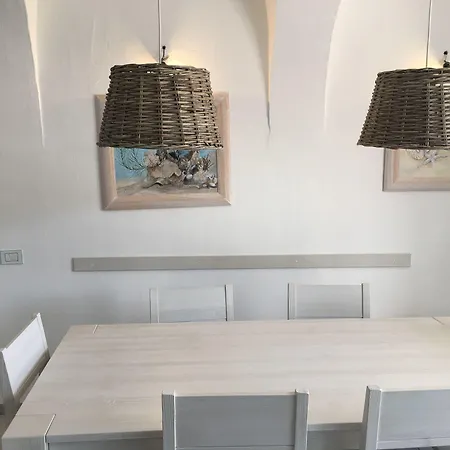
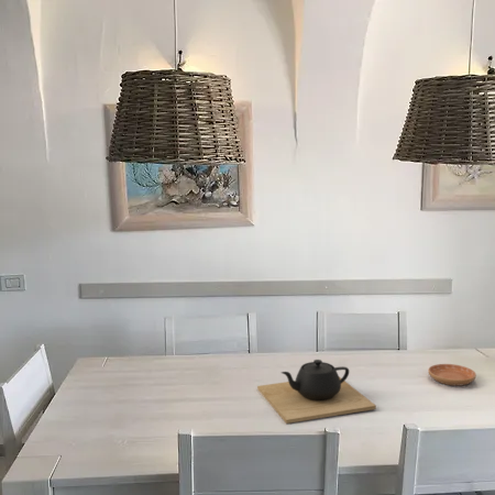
+ teapot (314, 380)
+ saucer (451, 375)
